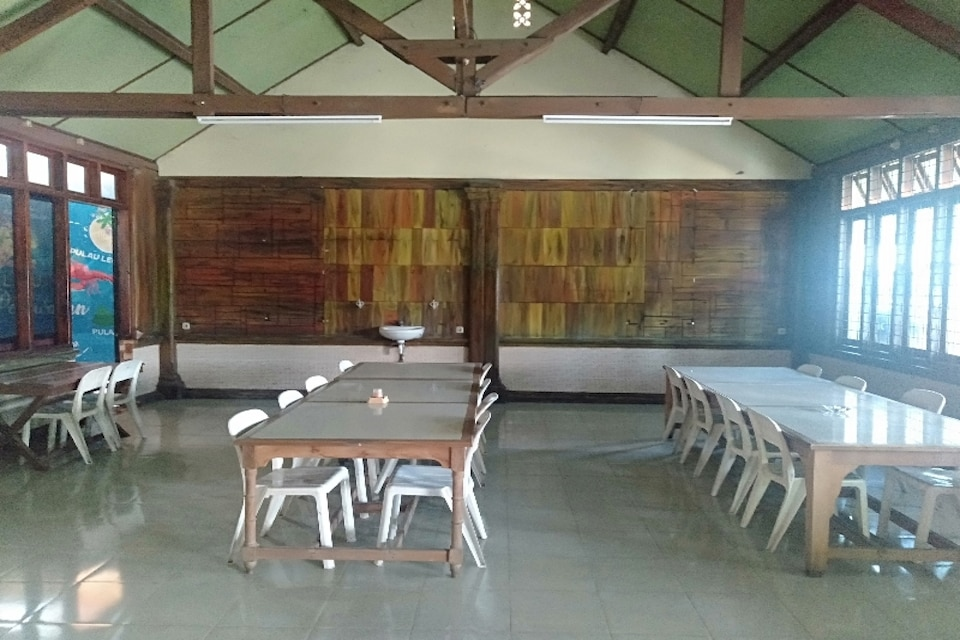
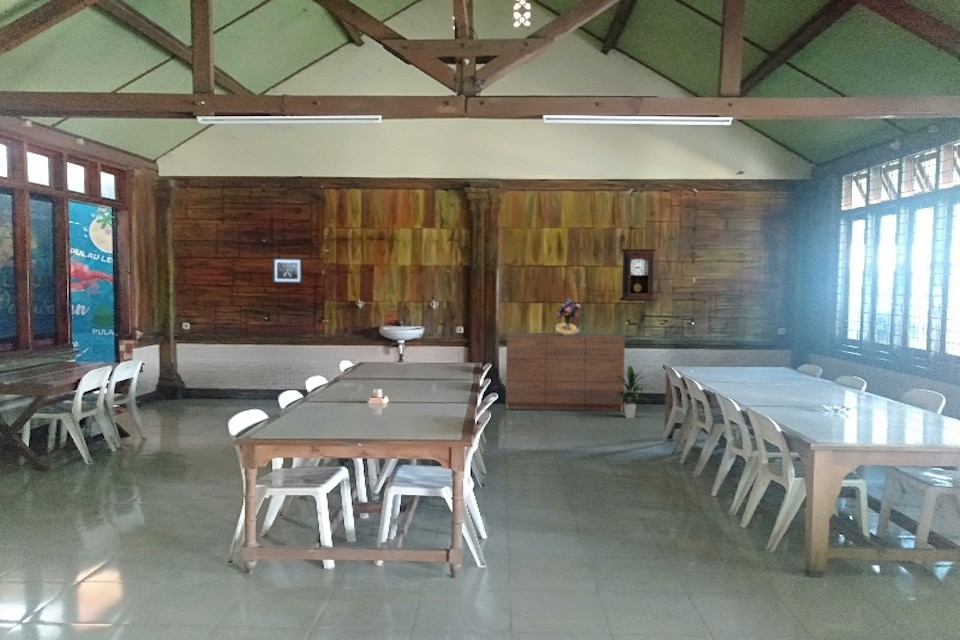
+ dresser (563, 370)
+ indoor plant (631, 391)
+ pendulum clock (638, 275)
+ wall art (287, 270)
+ bouquet (567, 316)
